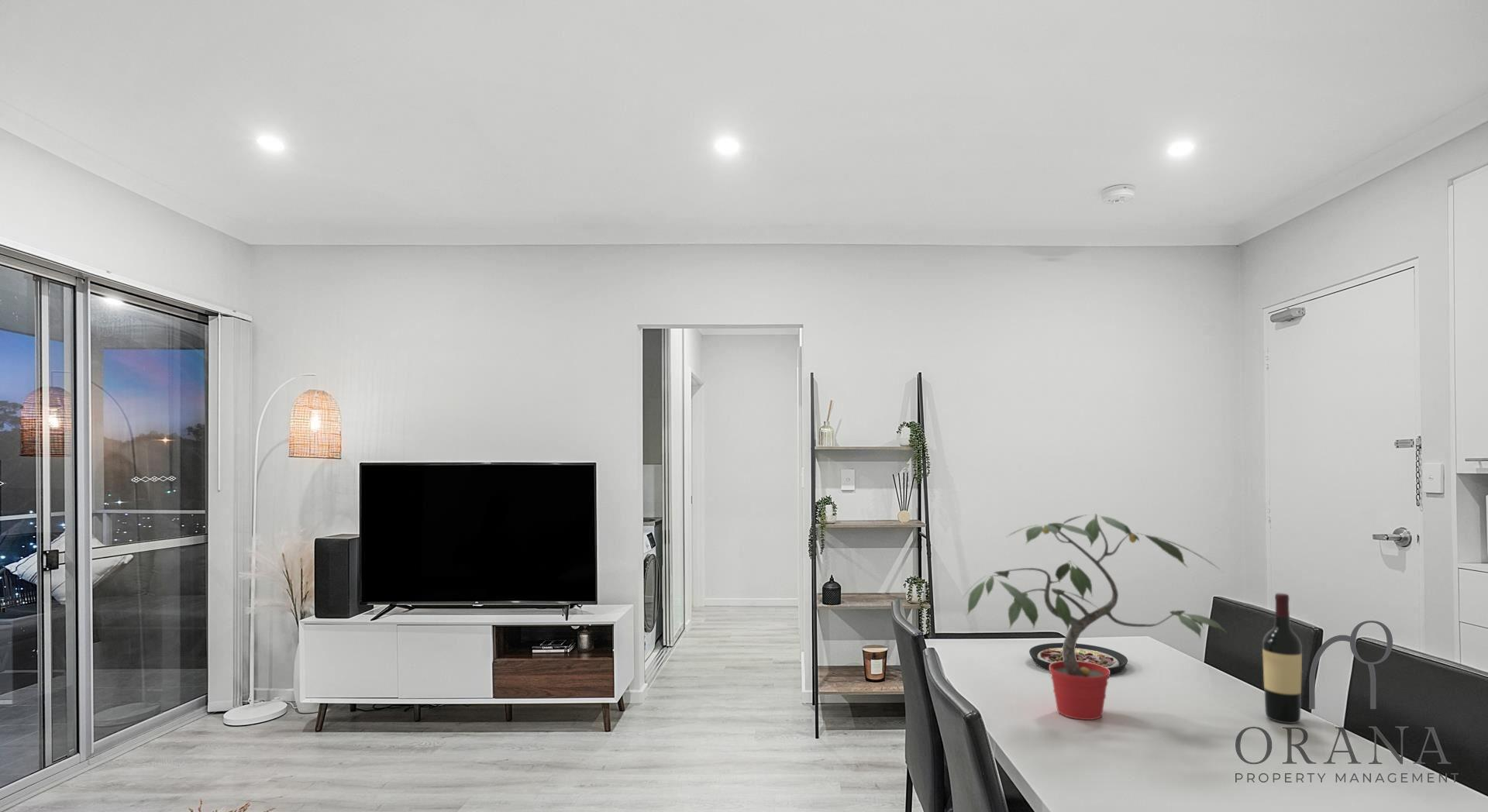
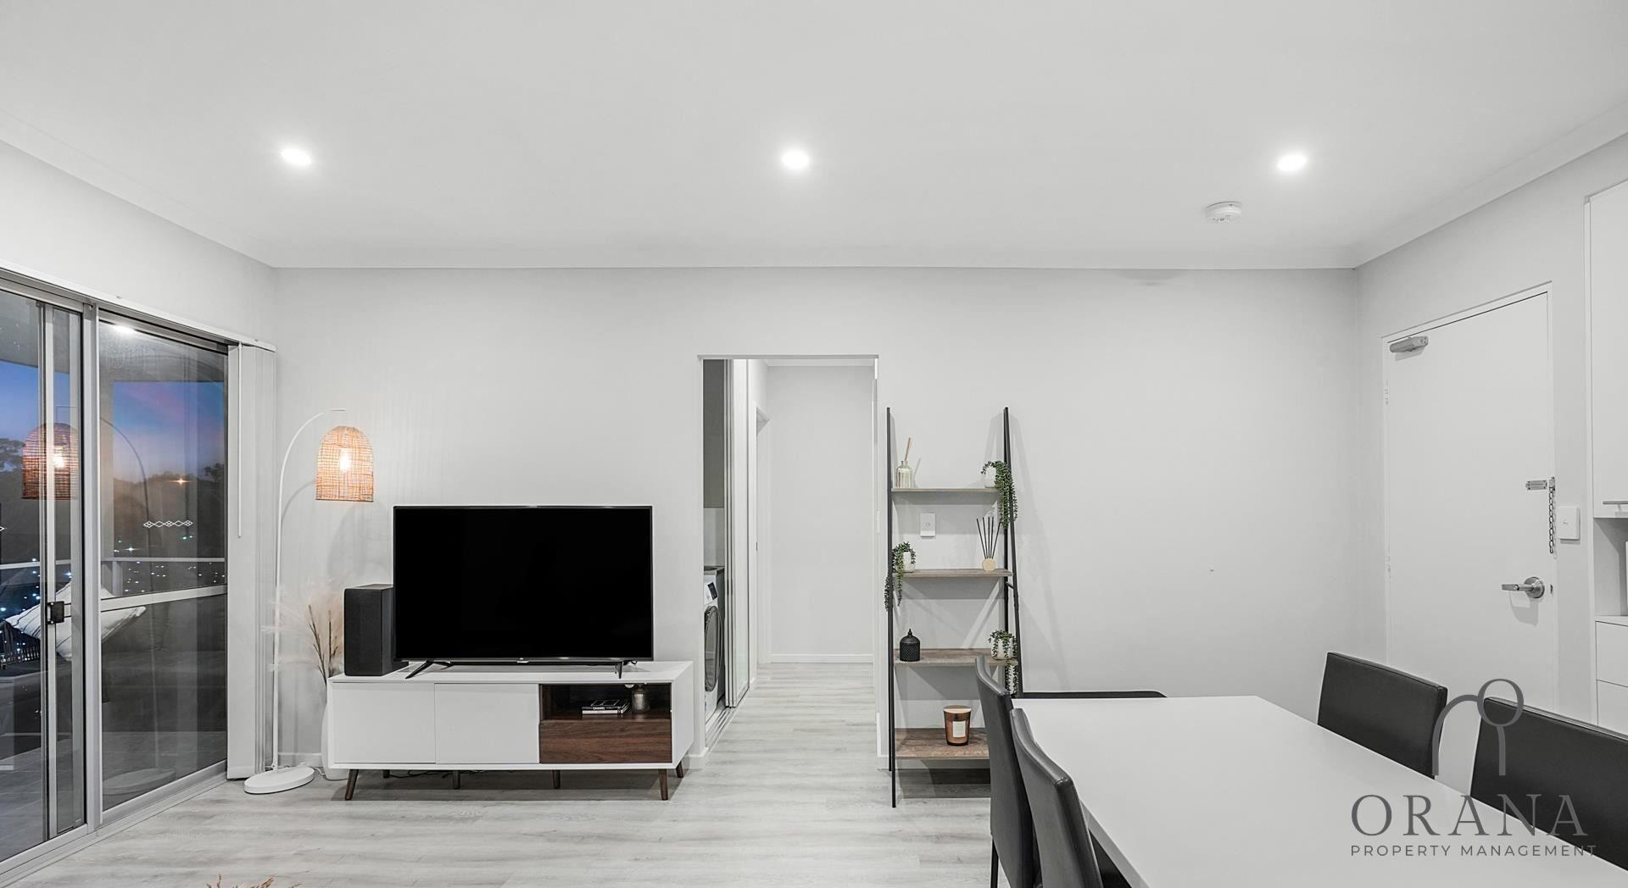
- wine bottle (1282, 656)
- potted plant (1090, 615)
- plate (1077, 657)
